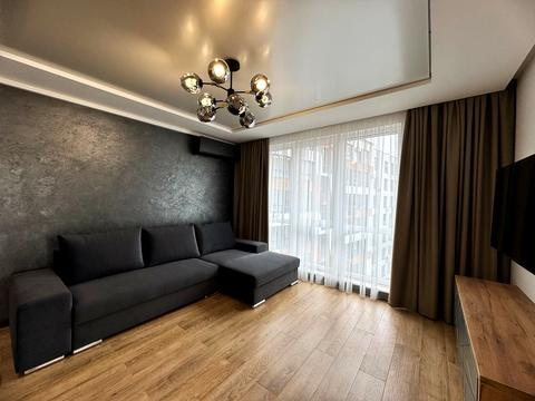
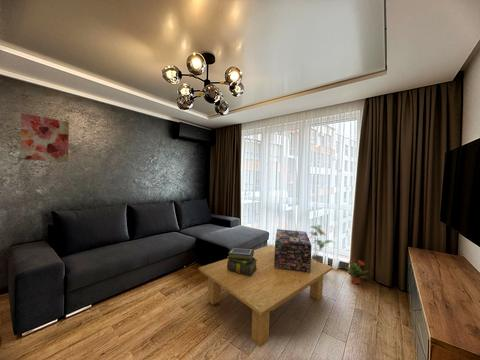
+ potted plant (356, 270)
+ house plant (319, 248)
+ coffee table (267, 283)
+ stack of books (241, 260)
+ wall art (46, 139)
+ decorative box (291, 247)
